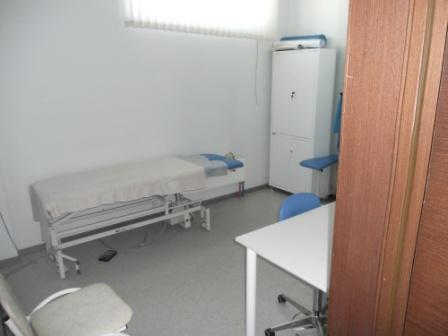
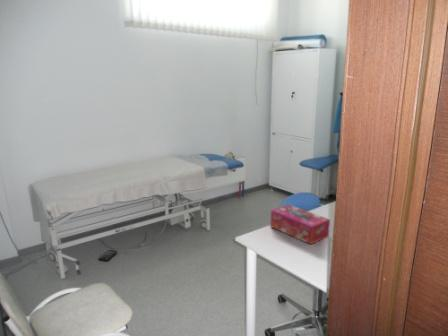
+ tissue box (298, 223)
